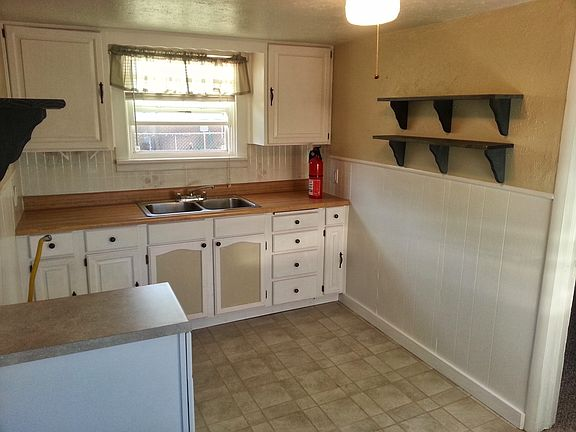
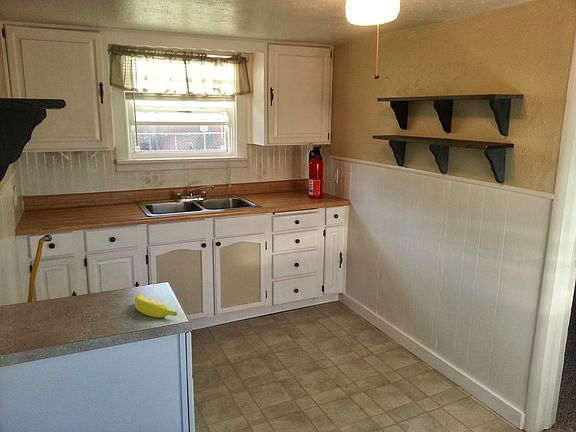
+ banana (154, 304)
